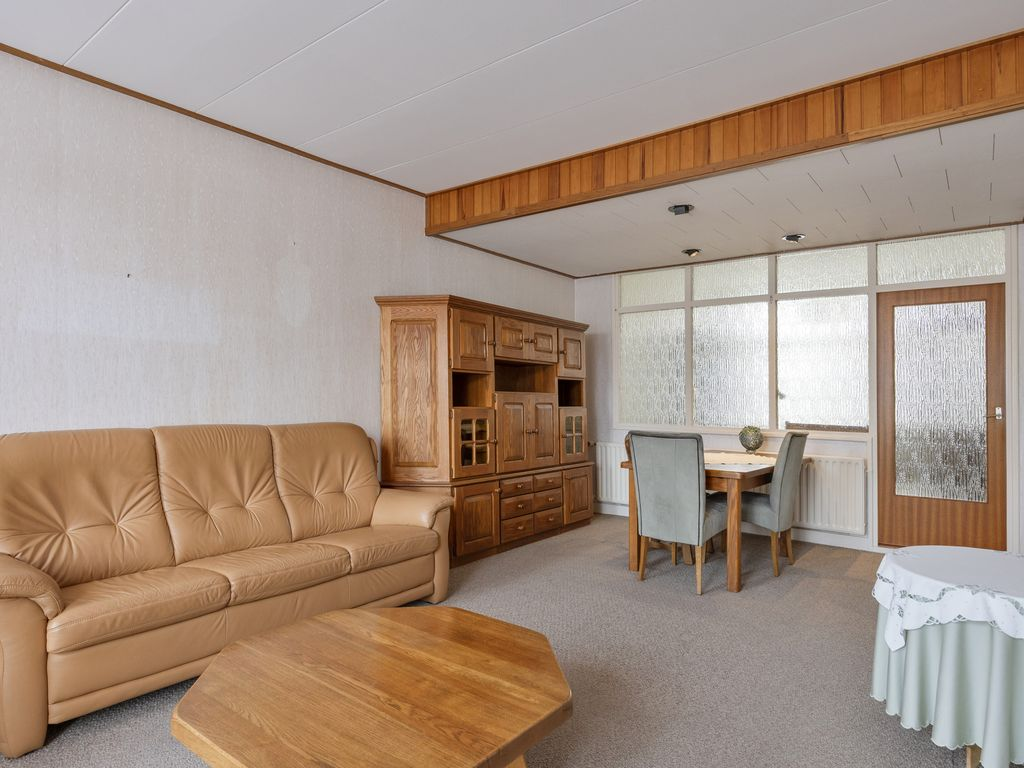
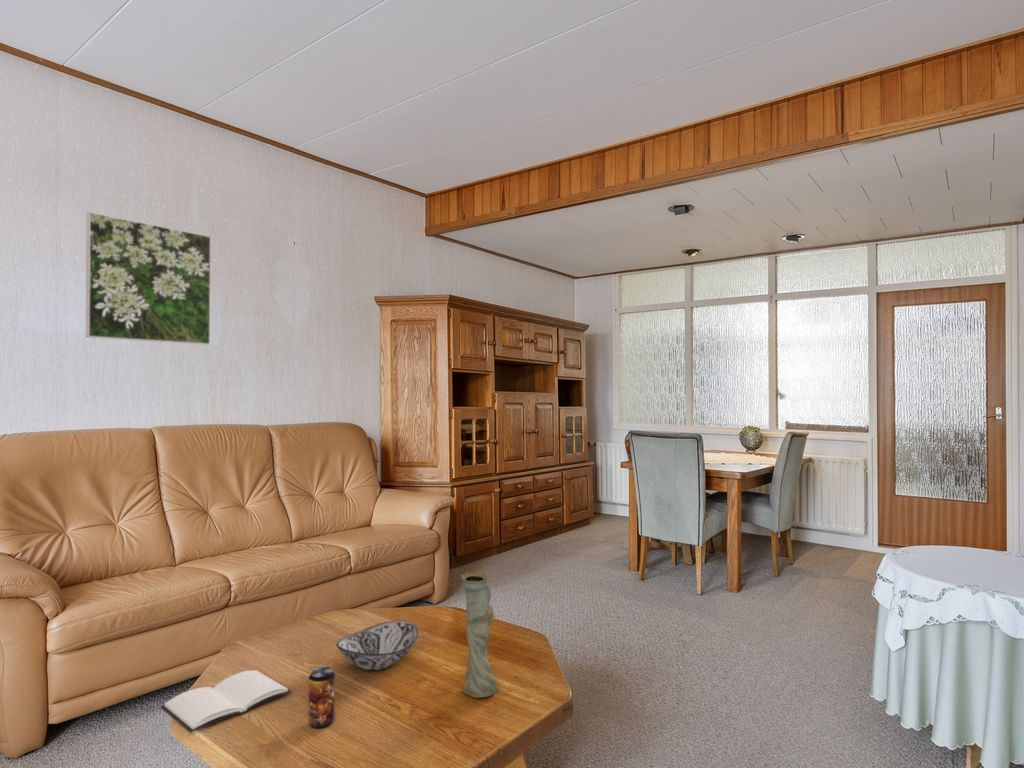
+ beverage can (321, 697)
+ book (227, 697)
+ decorative bowl (378, 649)
+ vase (479, 633)
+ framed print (152, 283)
